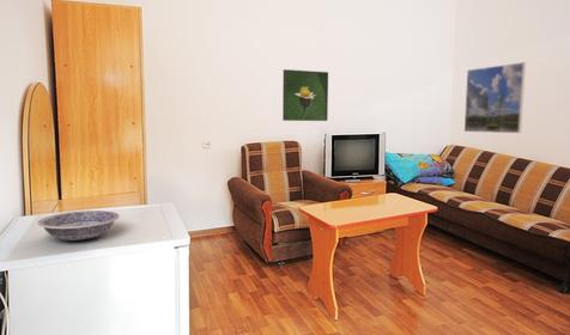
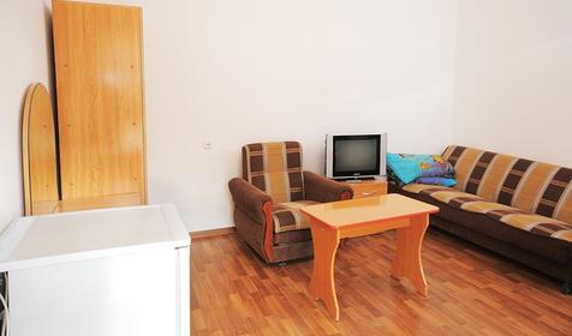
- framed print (305, 96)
- bowl (80, 227)
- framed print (492, 99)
